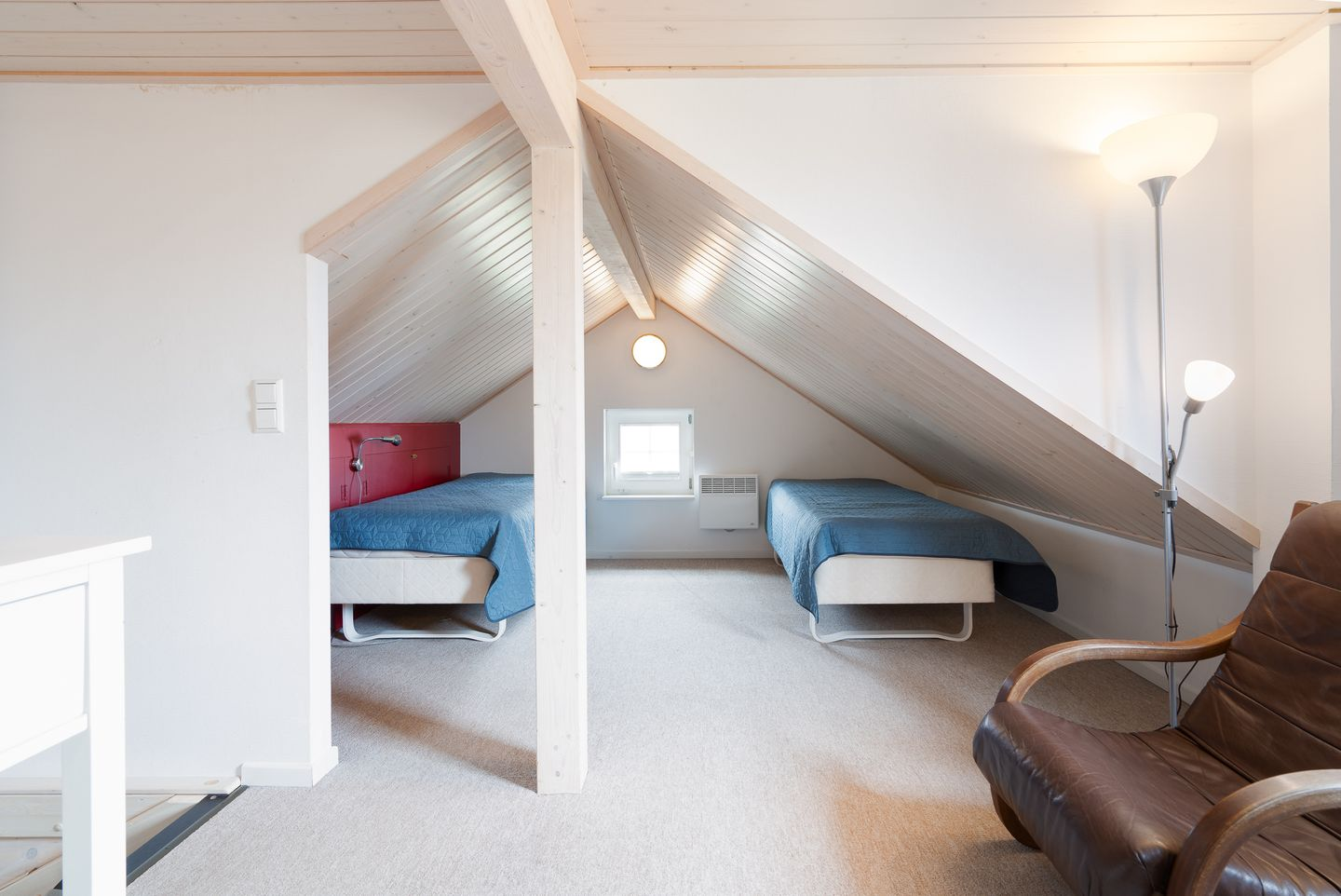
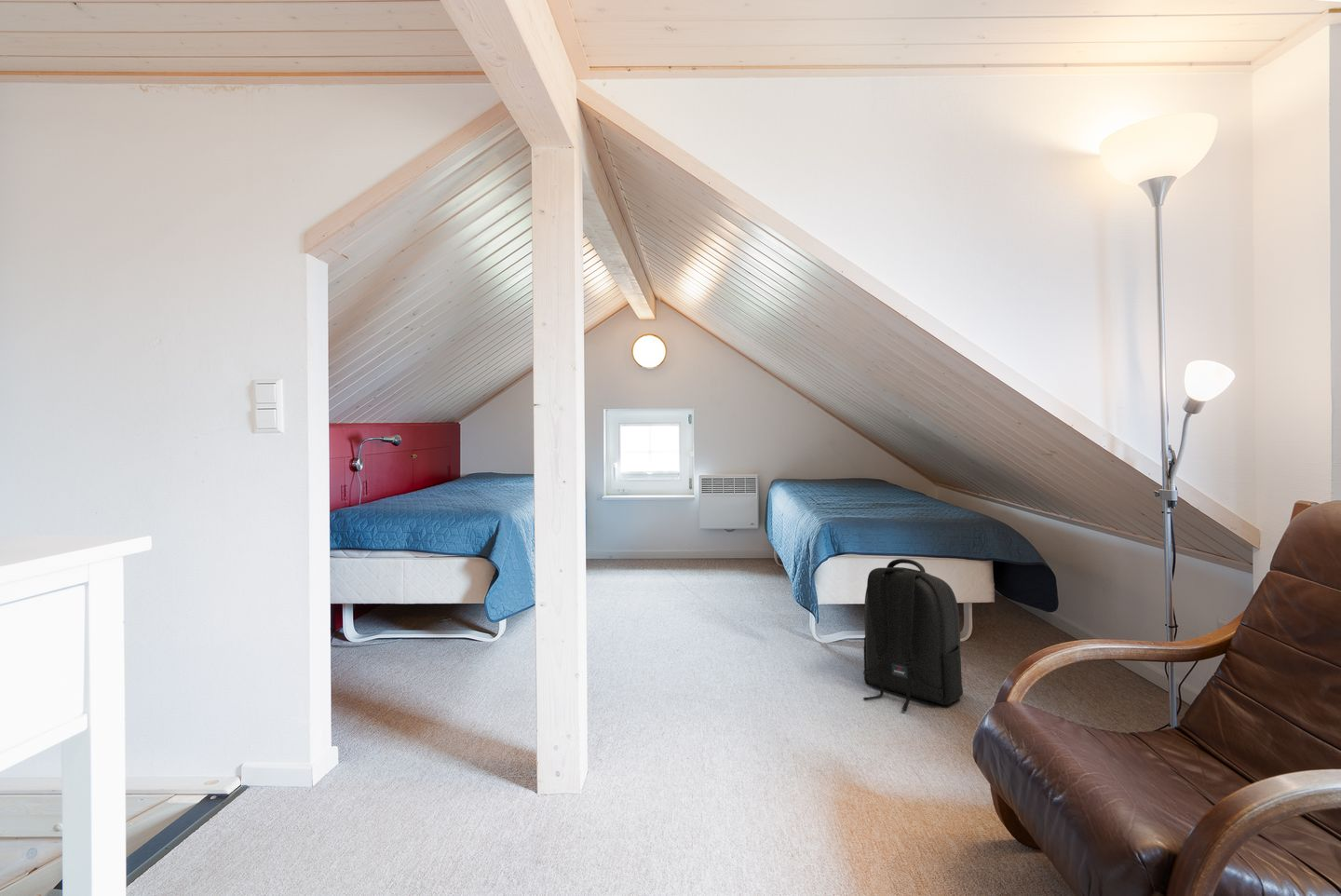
+ backpack (905, 626)
